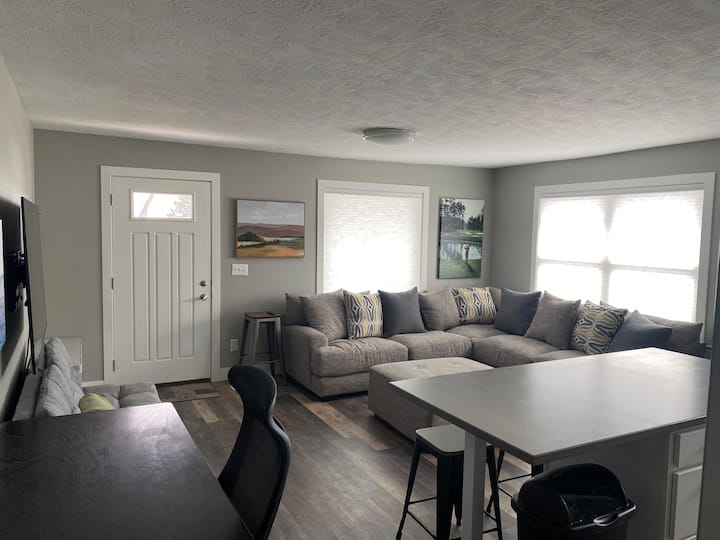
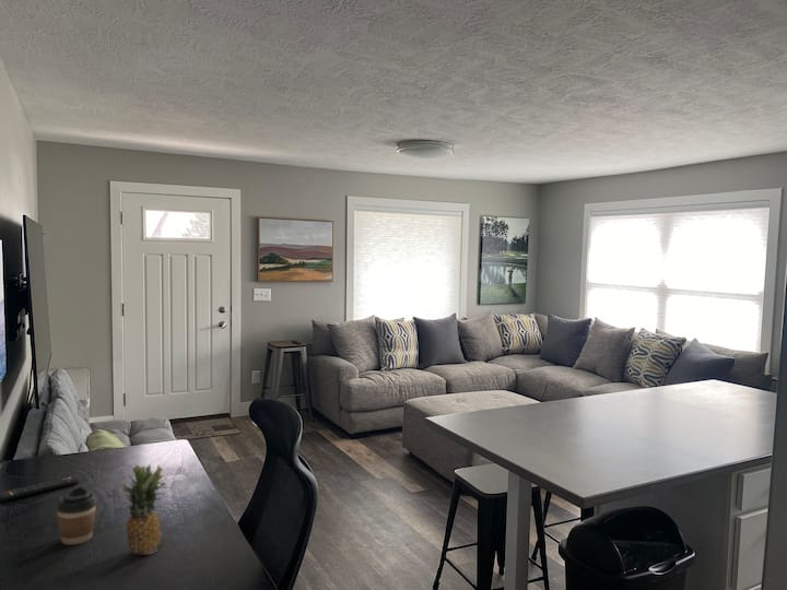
+ fruit (148, 508)
+ remote control (34, 489)
+ coffee cup (77, 515)
